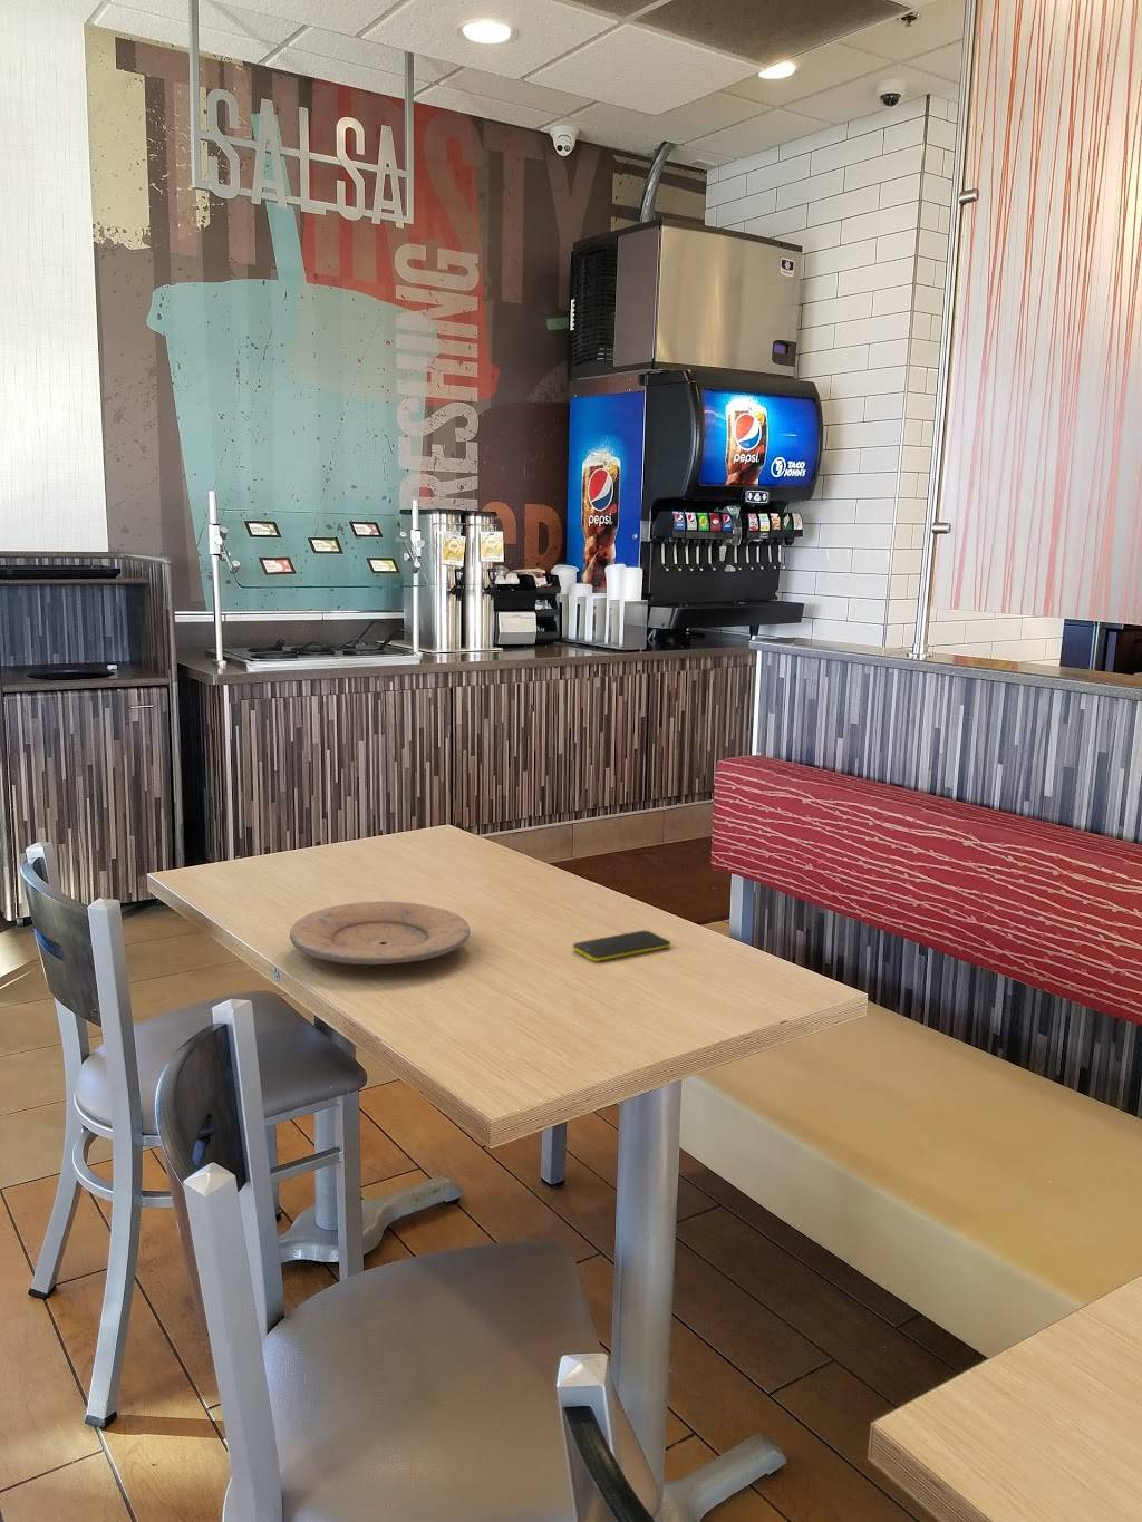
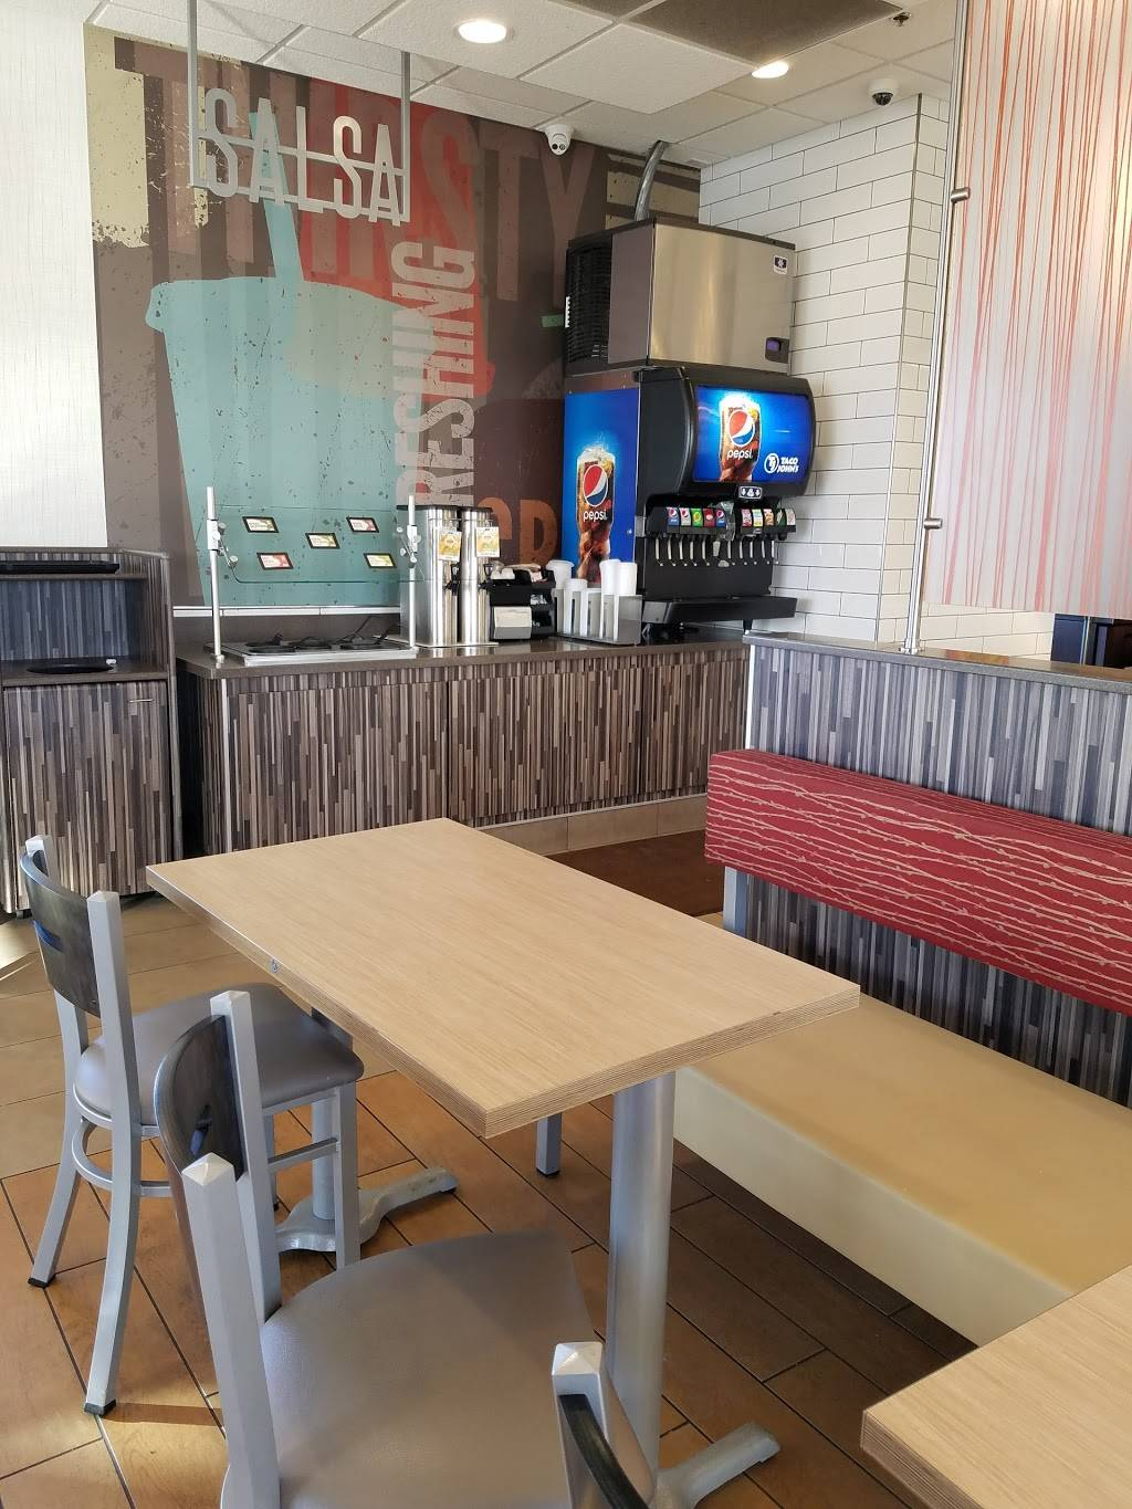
- smartphone (621, 944)
- plate (380, 938)
